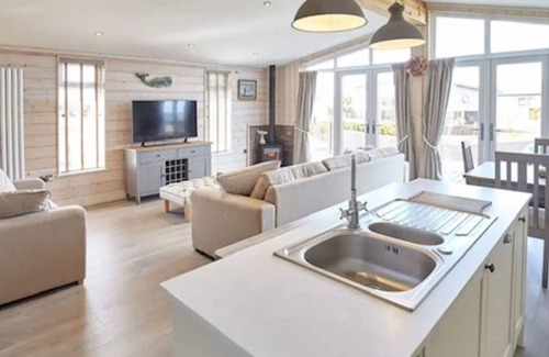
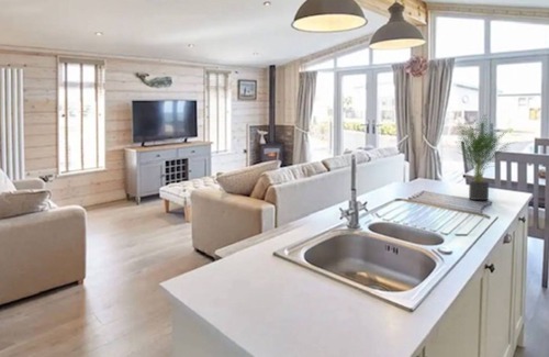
+ potted plant (484, 155)
